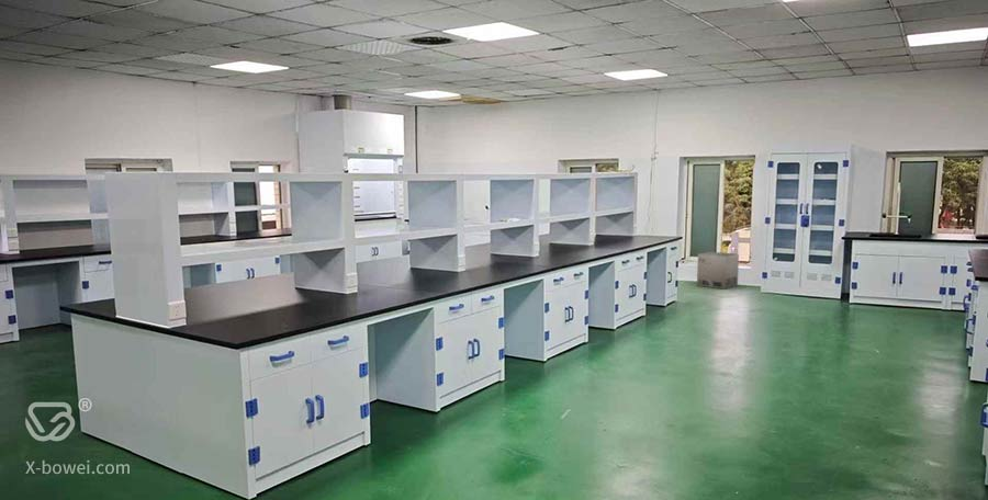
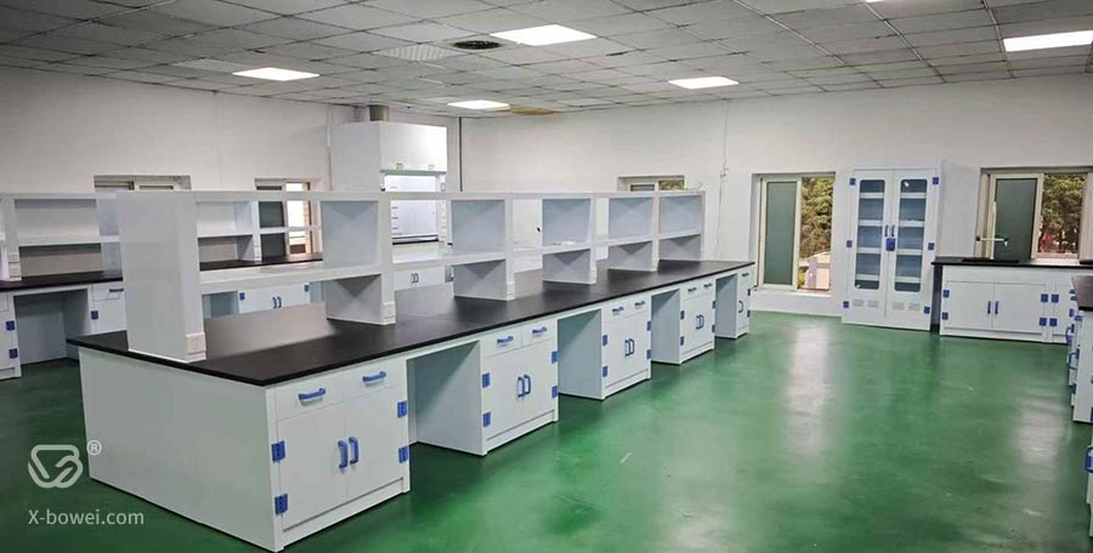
- cardboard box (717, 270)
